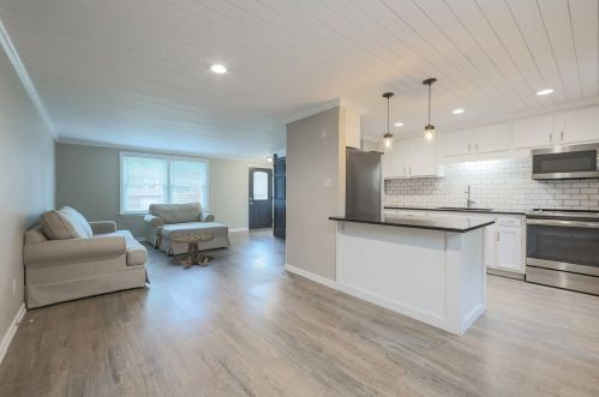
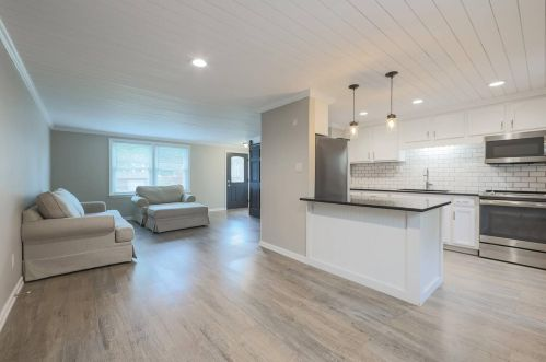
- side table (193, 249)
